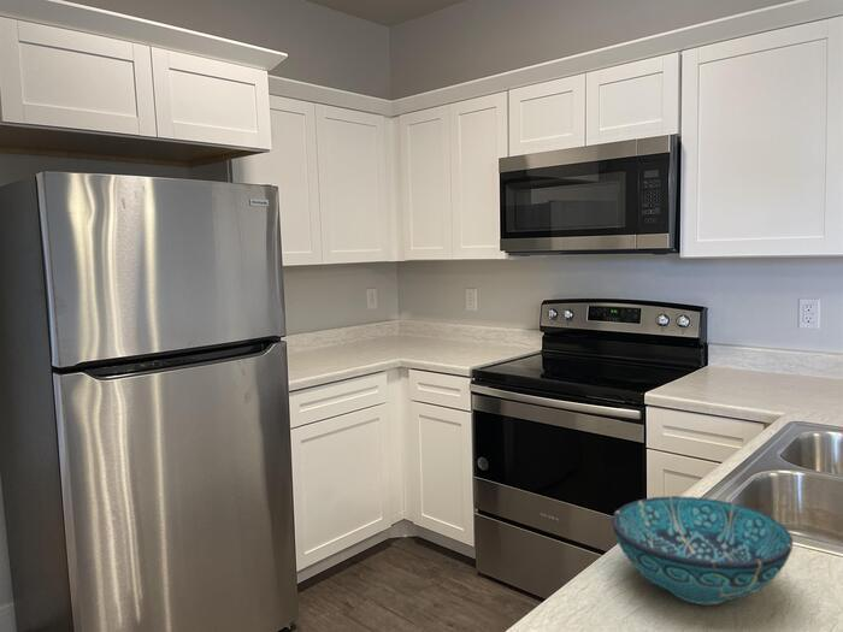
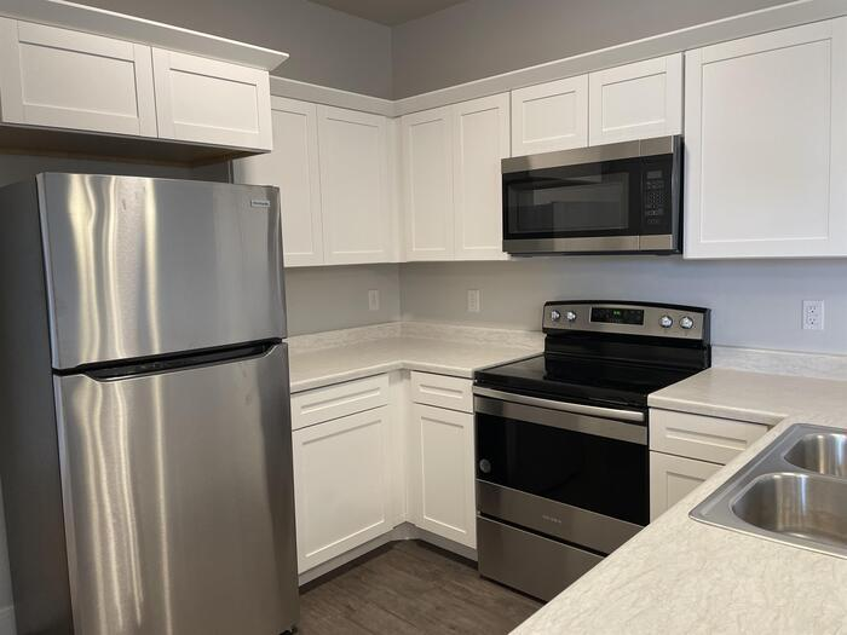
- bowl (697, 557)
